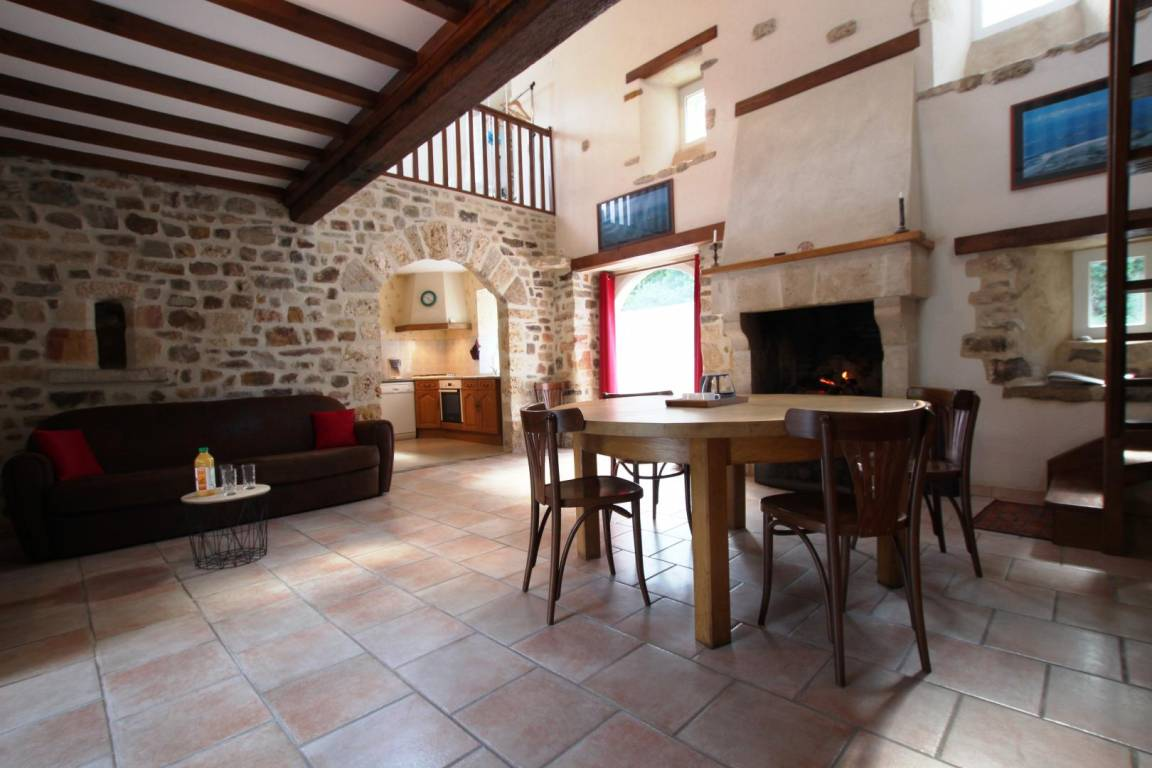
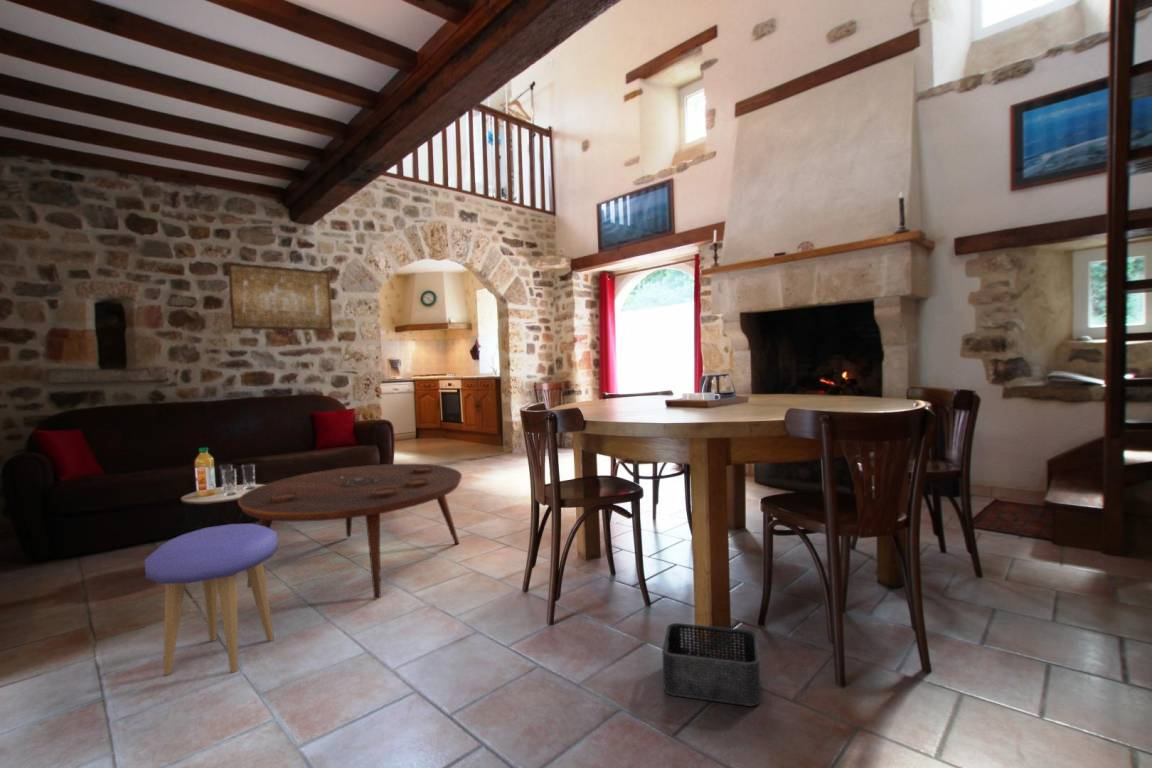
+ wall art (283, 298)
+ stool (219, 596)
+ storage bin (710, 661)
+ coffee table (360, 516)
